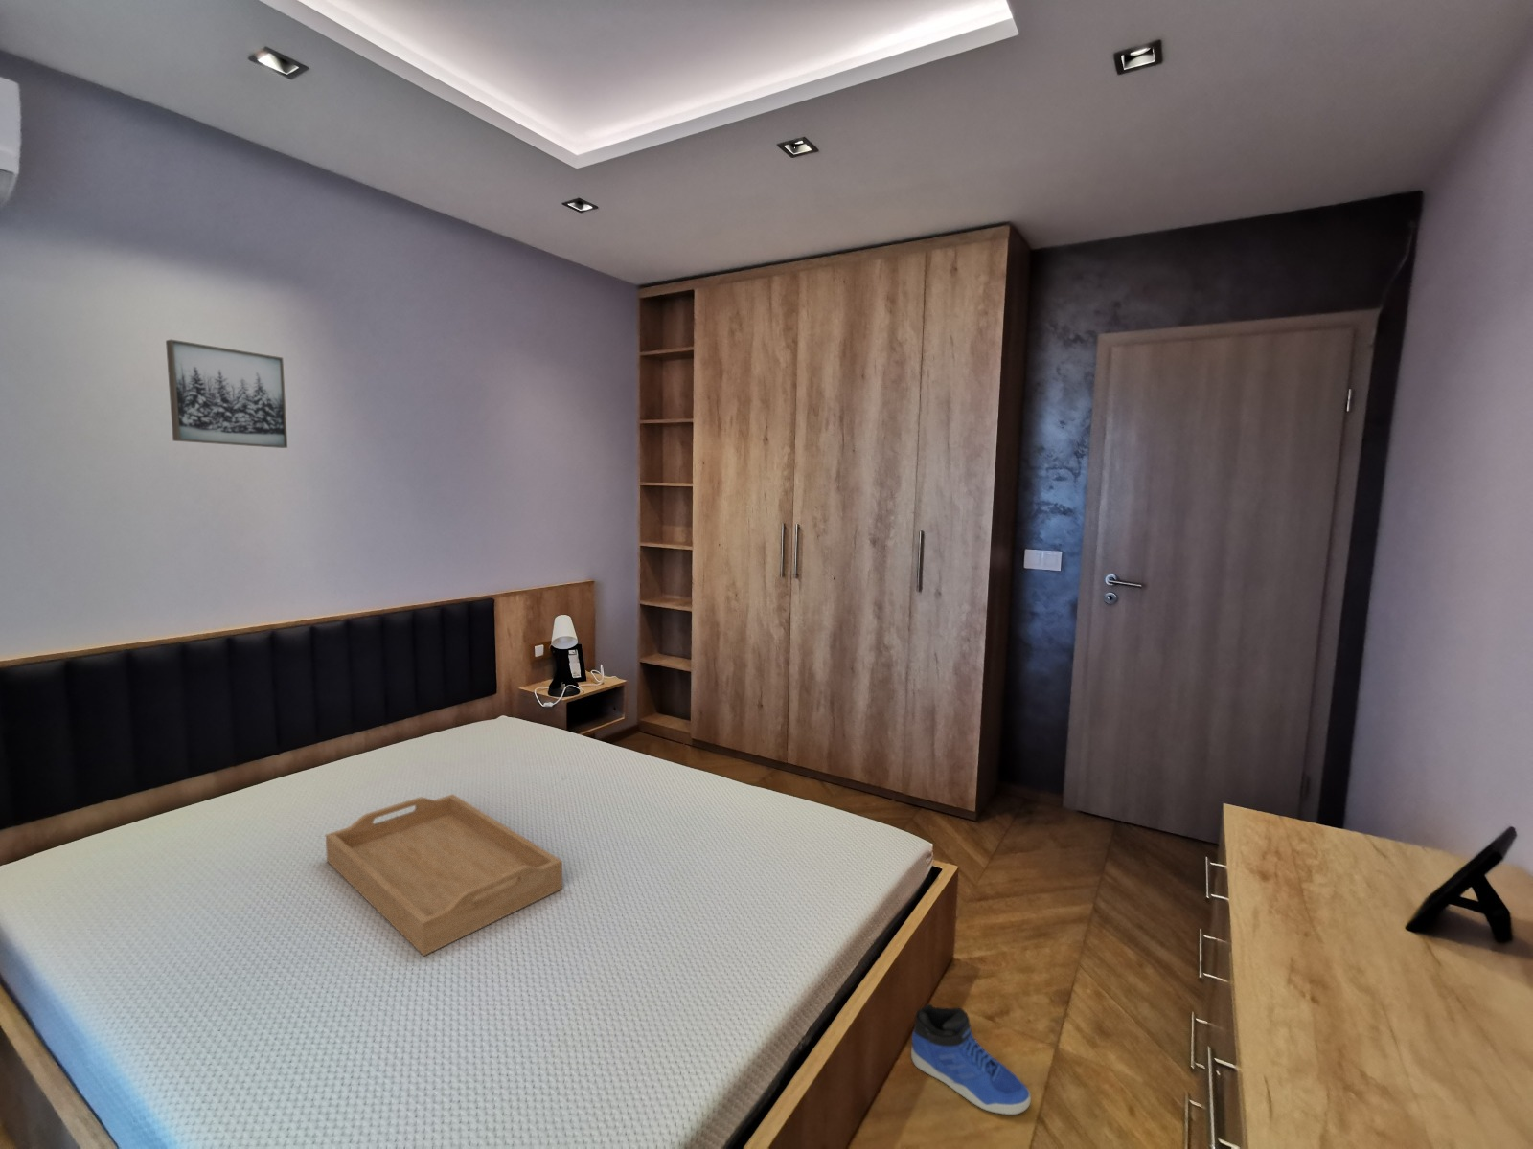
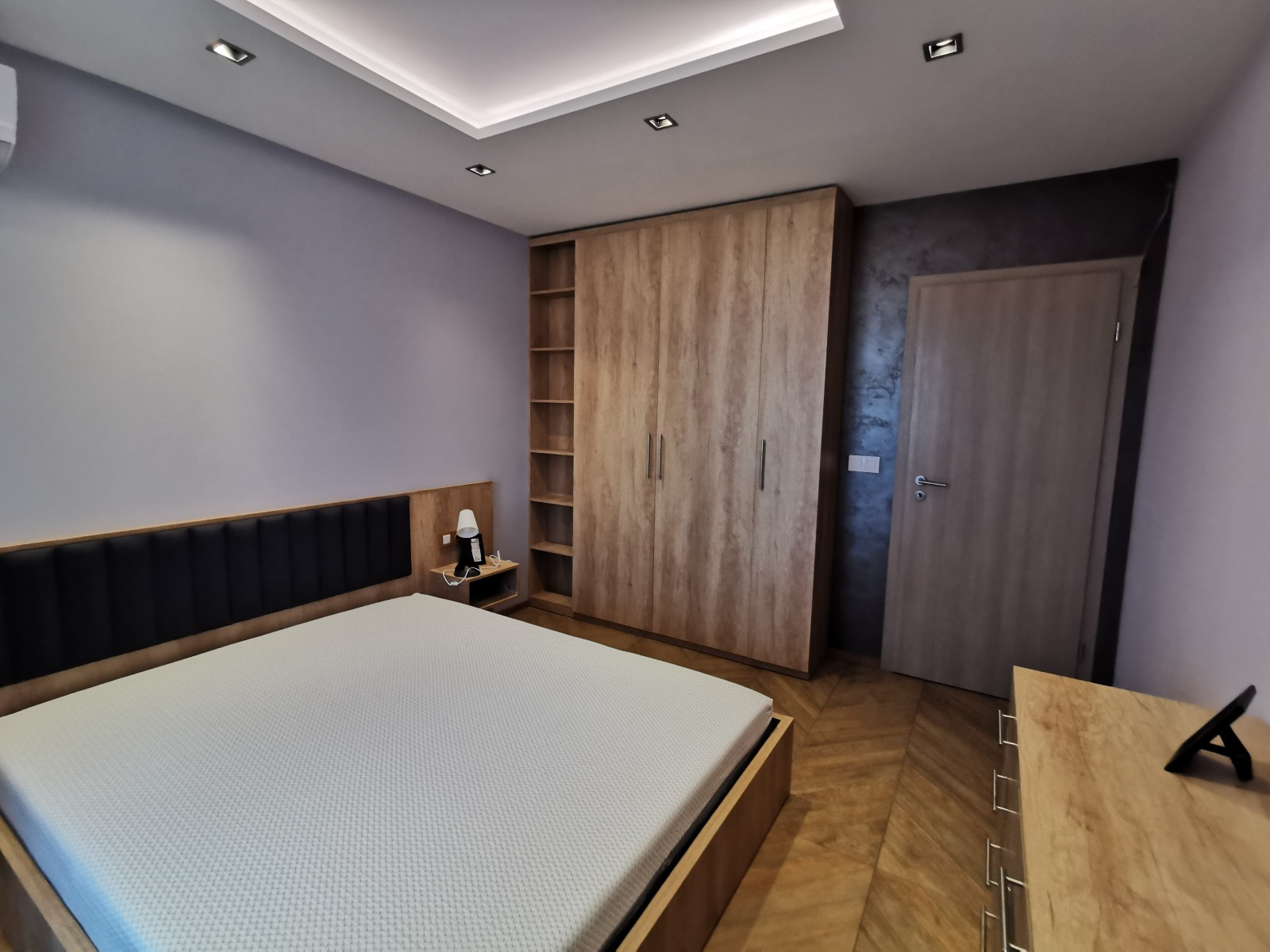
- sneaker (969, 1051)
- serving tray (441, 856)
- wall art (229, 397)
